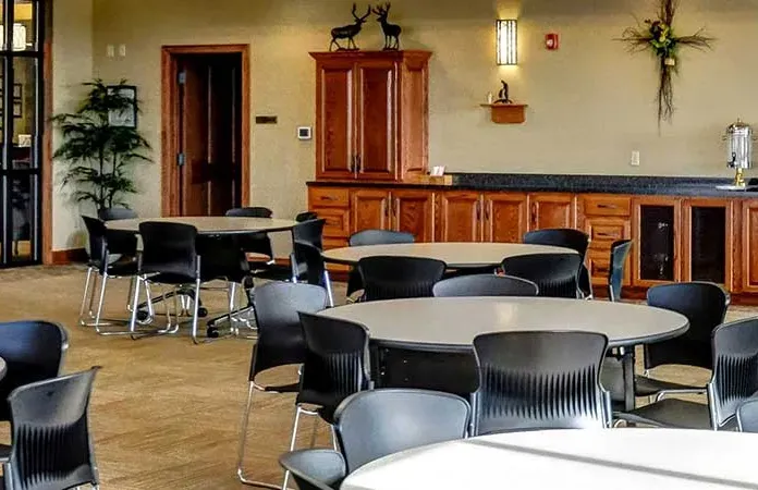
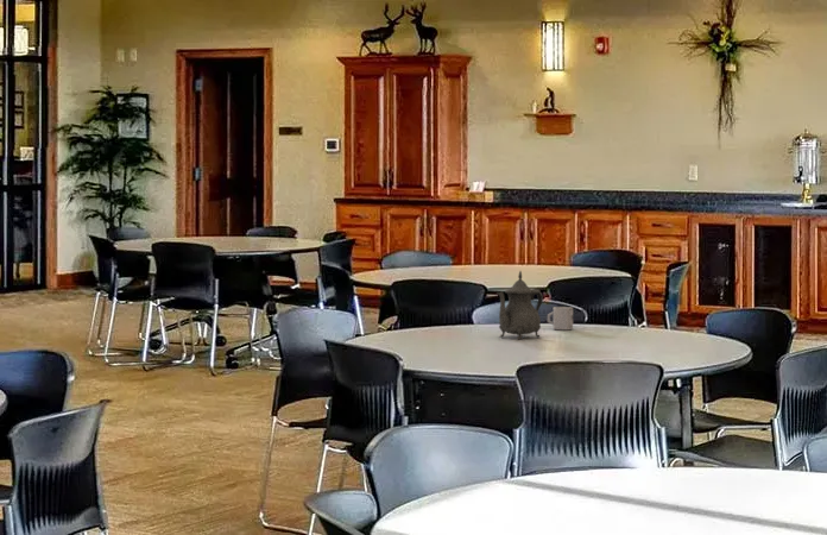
+ cup (560, 317)
+ teapot (519, 303)
